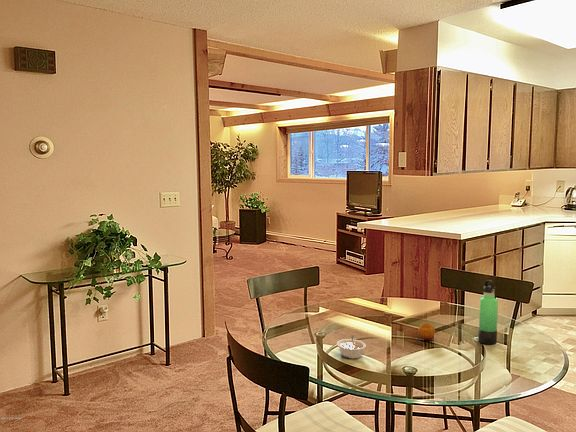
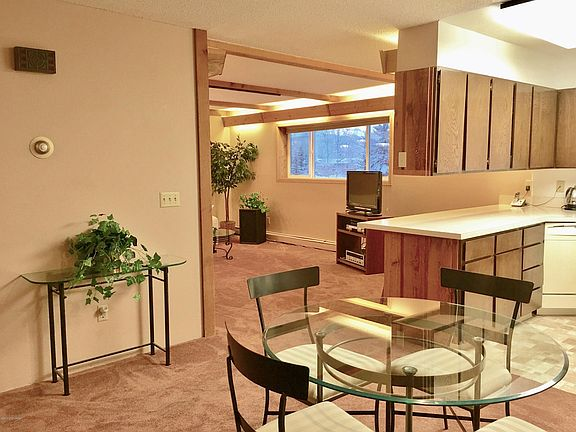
- fruit (426, 331)
- thermos bottle (488, 310)
- legume (350, 347)
